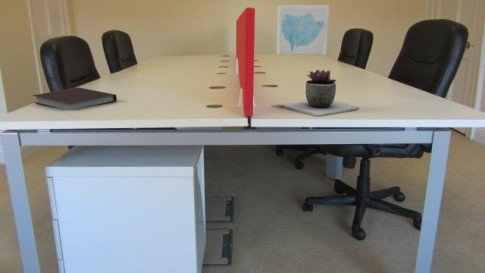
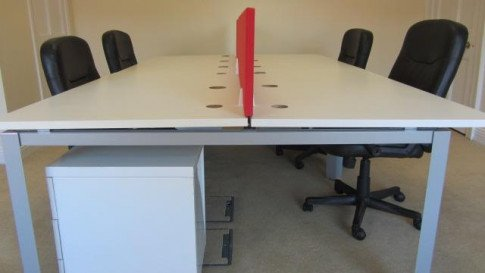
- notebook (74, 98)
- wall art (302, 32)
- succulent plant (322, 89)
